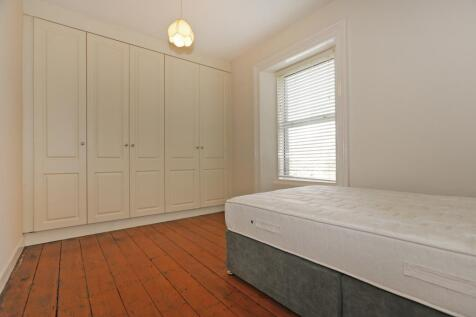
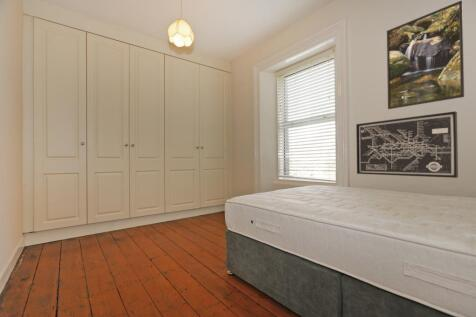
+ wall art (400, 147)
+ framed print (421, 60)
